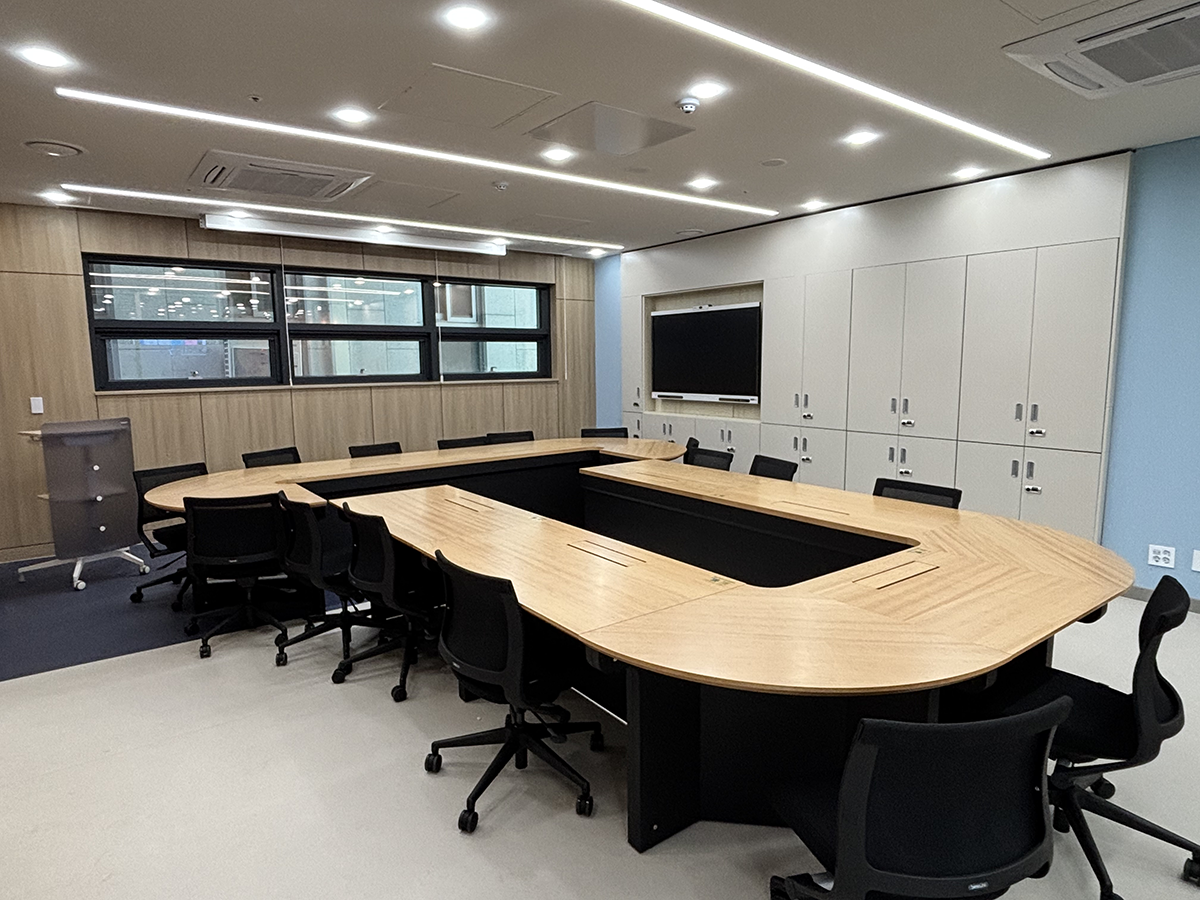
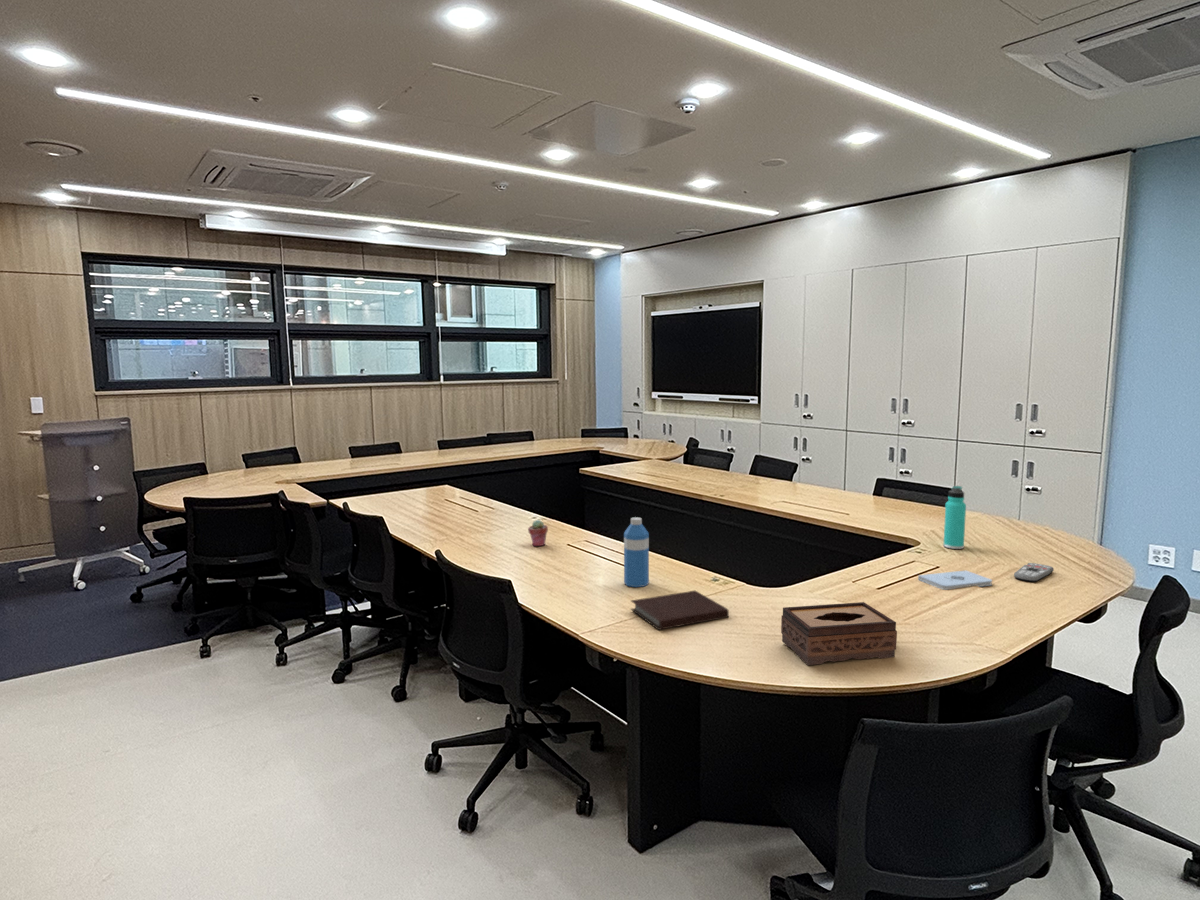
+ water bottle (636, 551)
+ thermos bottle (955, 517)
+ notepad (955, 580)
+ notebook (678, 609)
+ remote control (1032, 572)
+ potted succulent (538, 532)
+ tissue box (837, 632)
